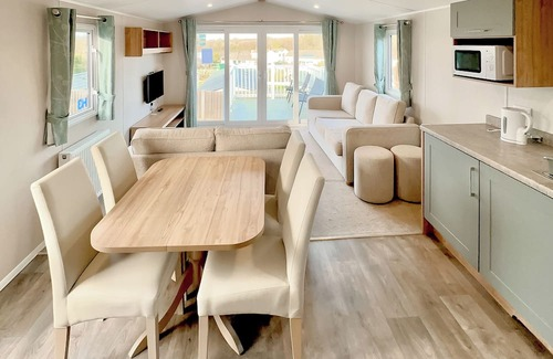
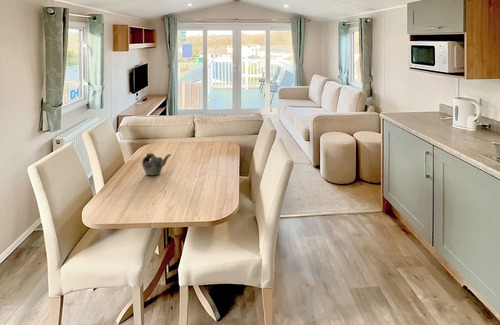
+ teapot (157, 164)
